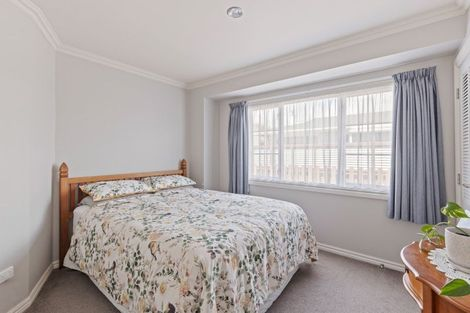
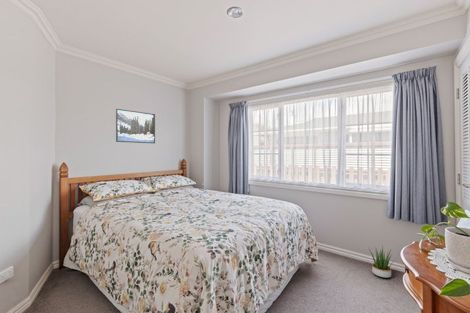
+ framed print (136, 127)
+ potted plant (381, 261)
